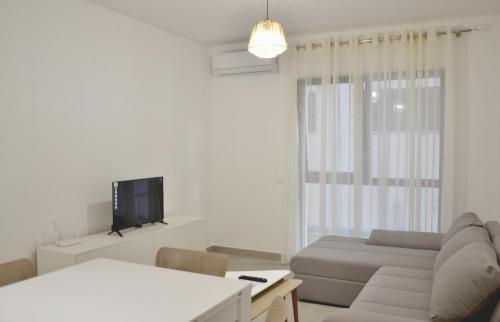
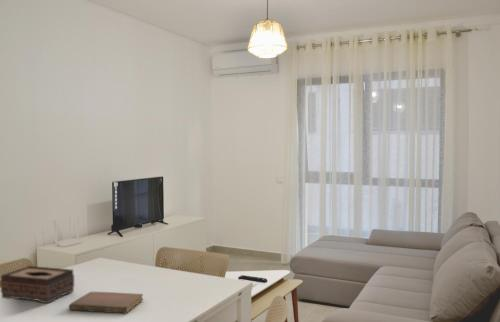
+ notebook (107, 301)
+ tissue box (38, 283)
